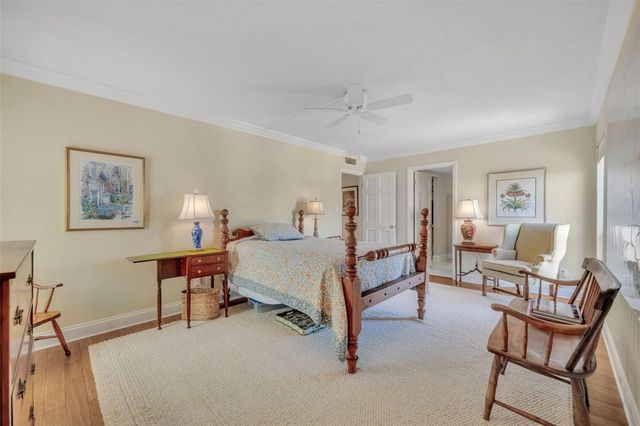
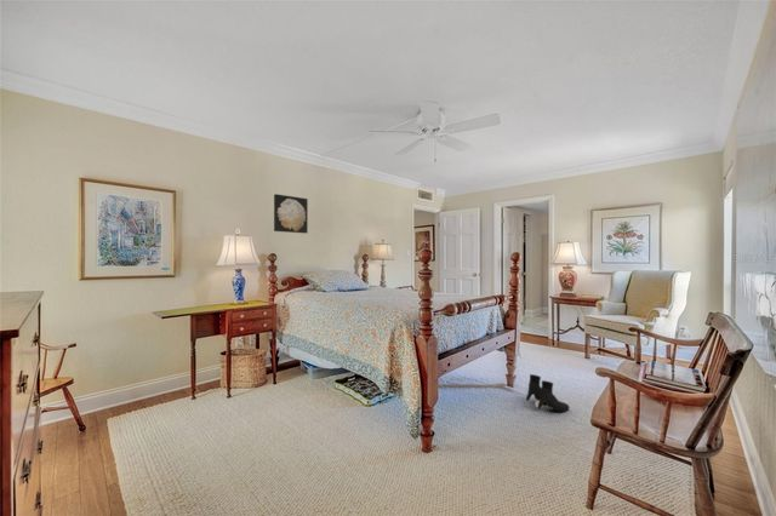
+ wall art (291, 214)
+ boots (547, 391)
